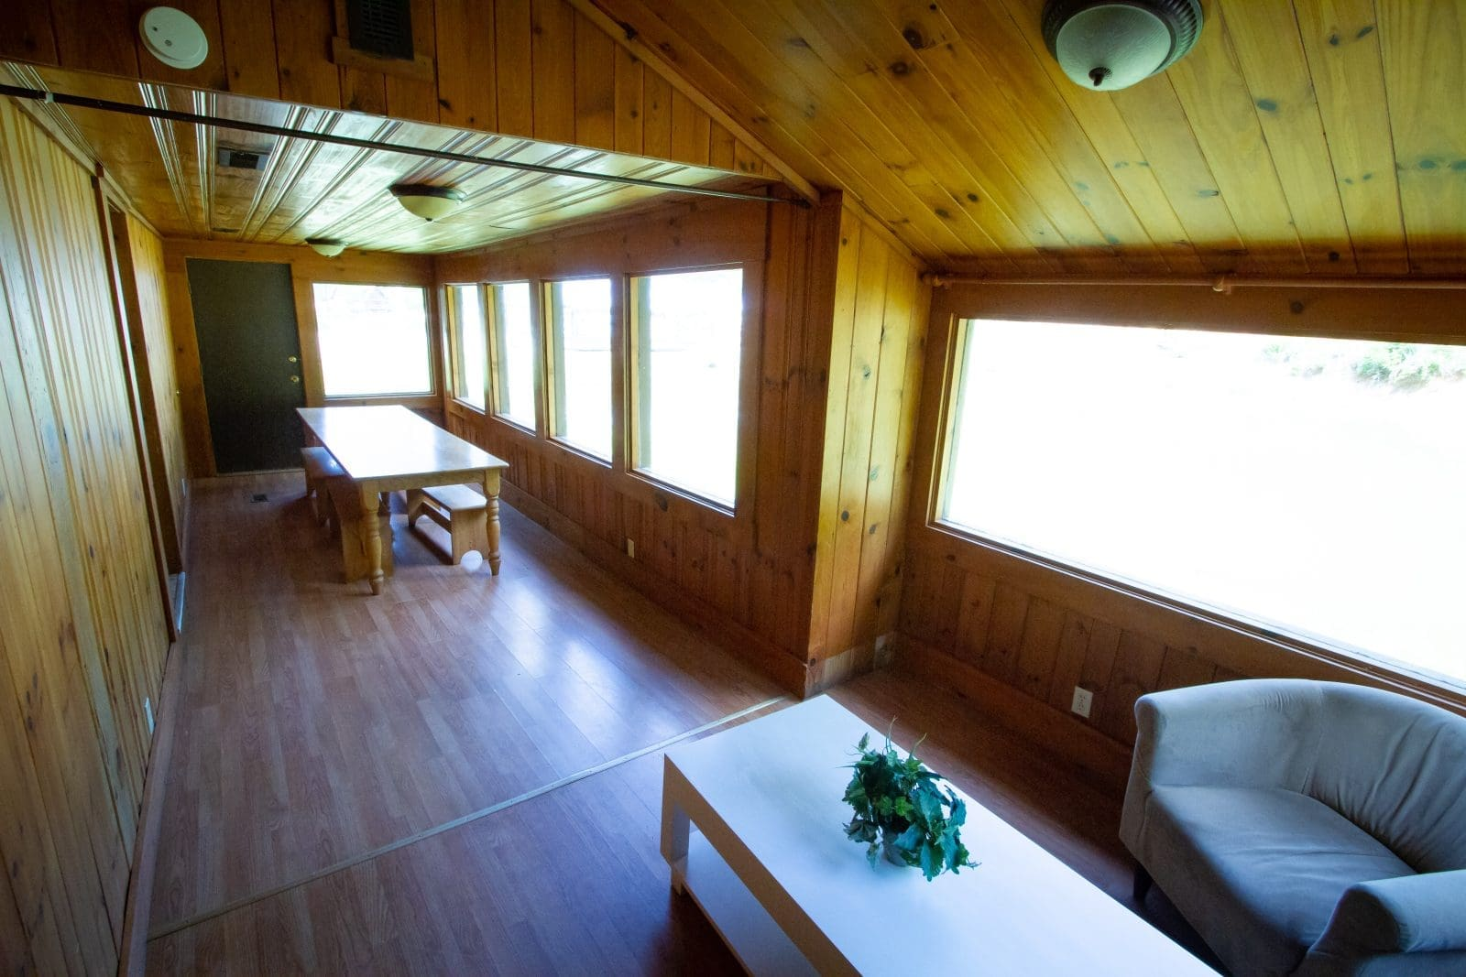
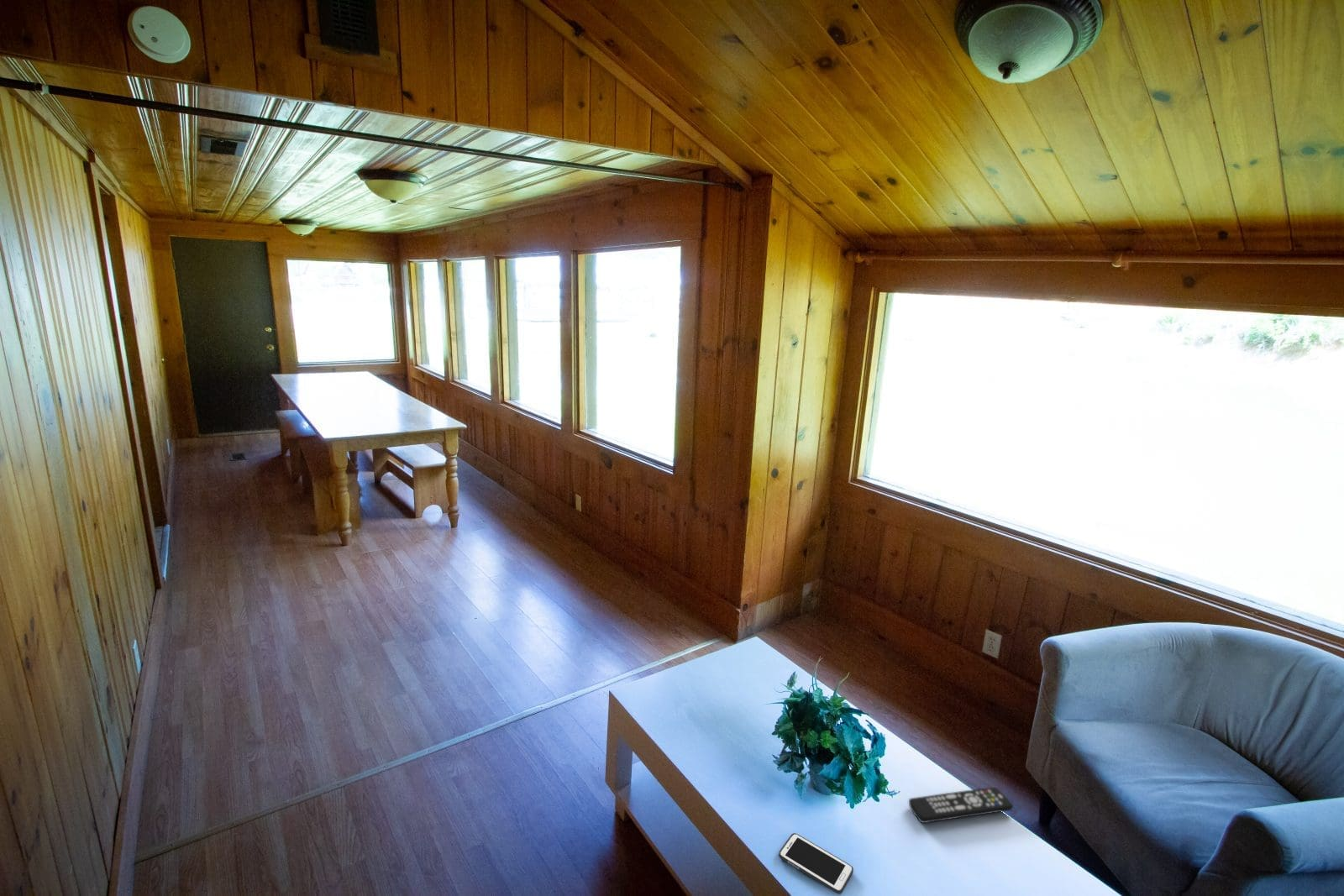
+ cell phone (815, 862)
+ remote control (960, 804)
